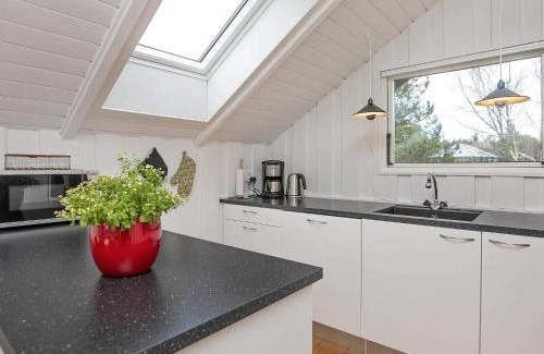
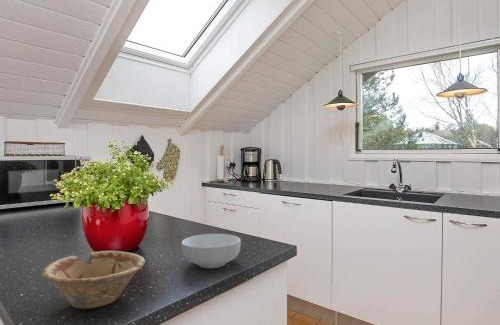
+ cereal bowl (211, 251)
+ dish (97, 281)
